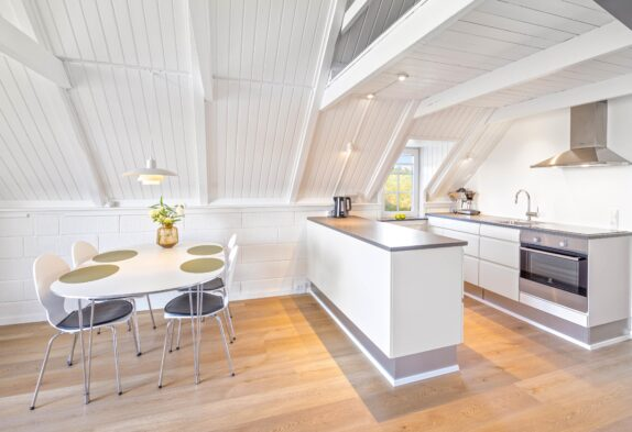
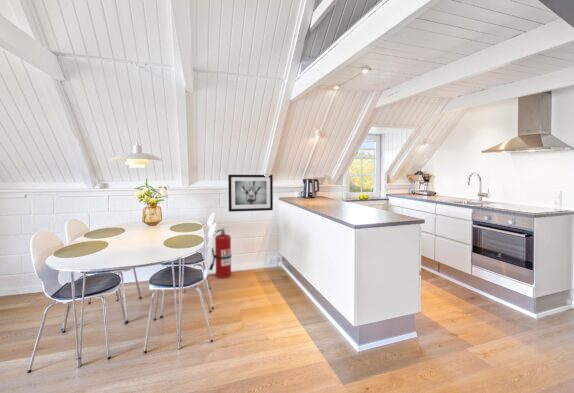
+ wall art (251, 192)
+ fire extinguisher (220, 251)
